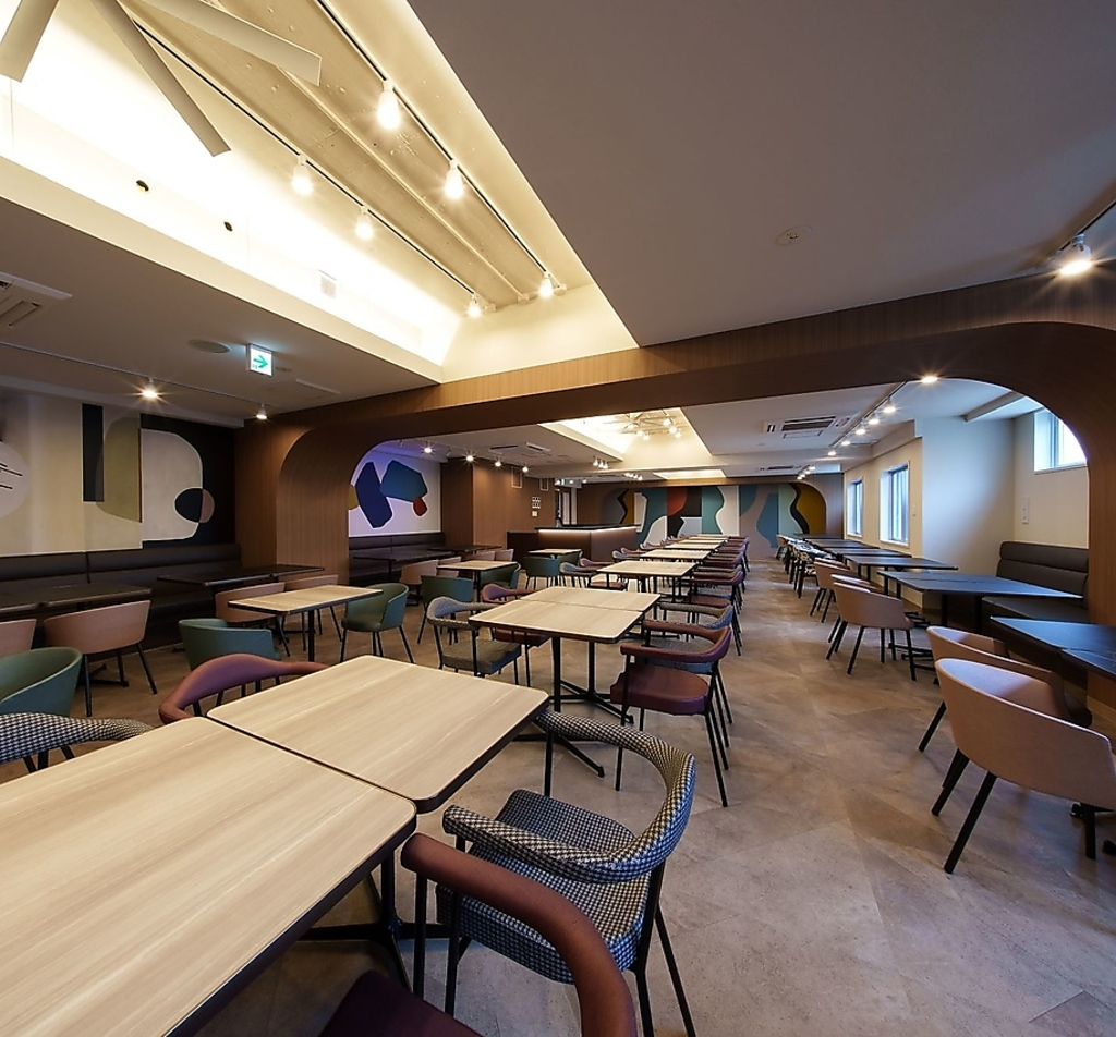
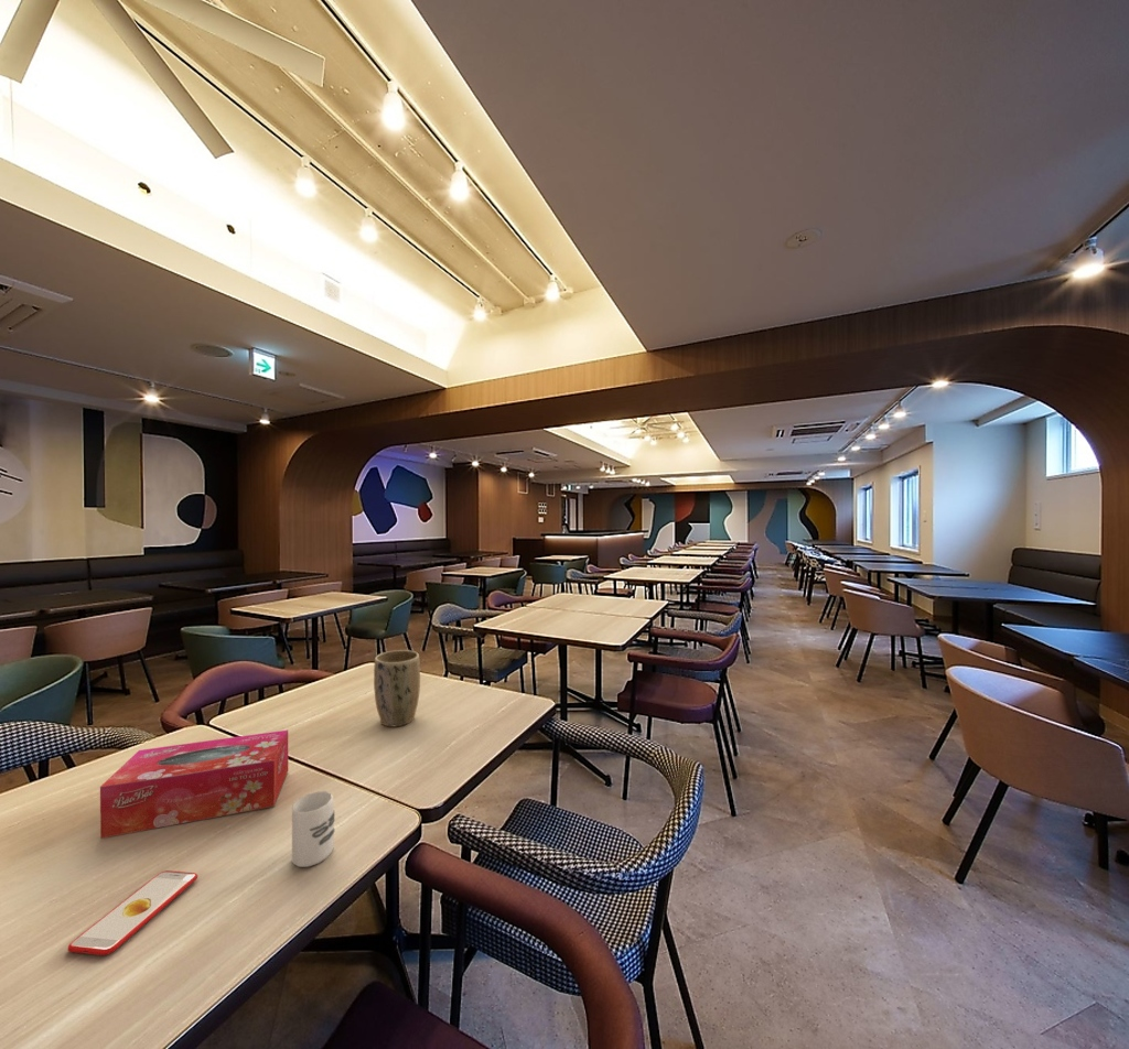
+ smartphone (138, 908)
+ tissue box (205, 777)
+ cup (313, 828)
+ plant pot (397, 688)
